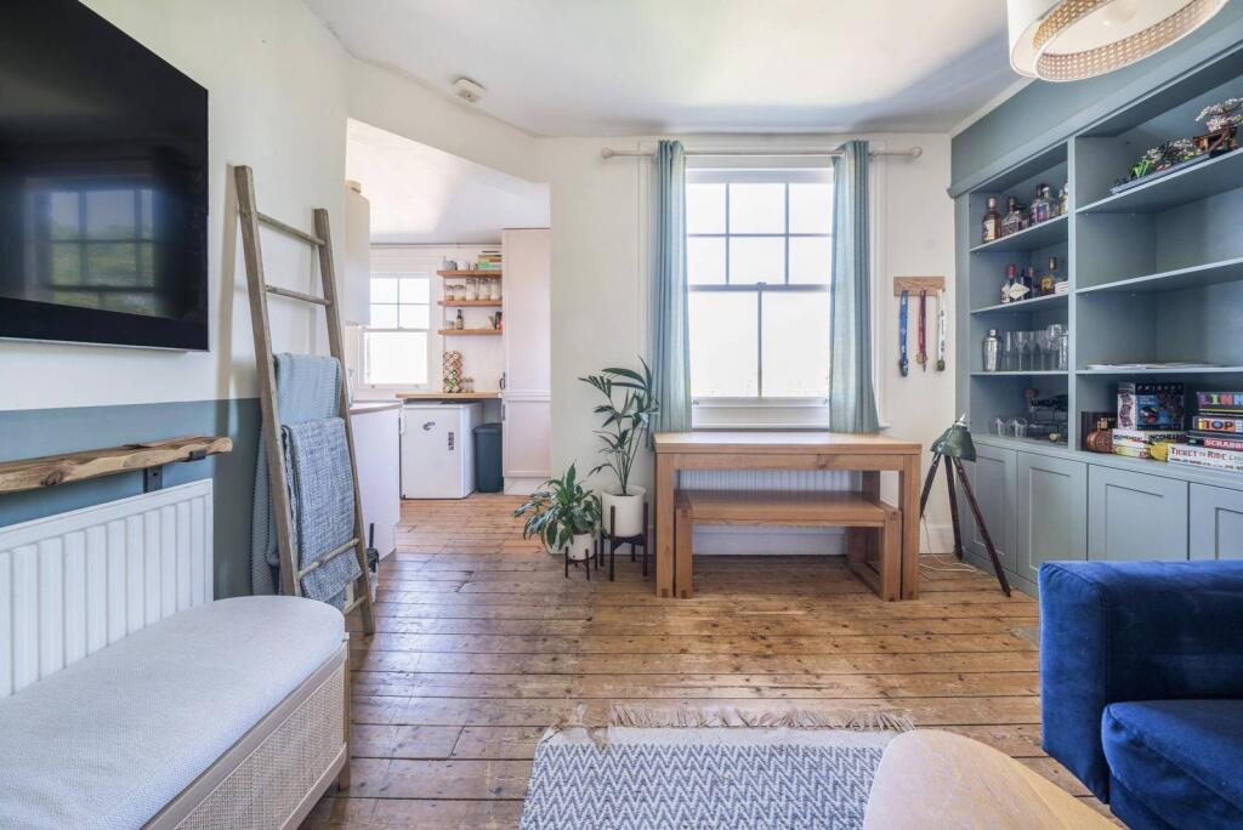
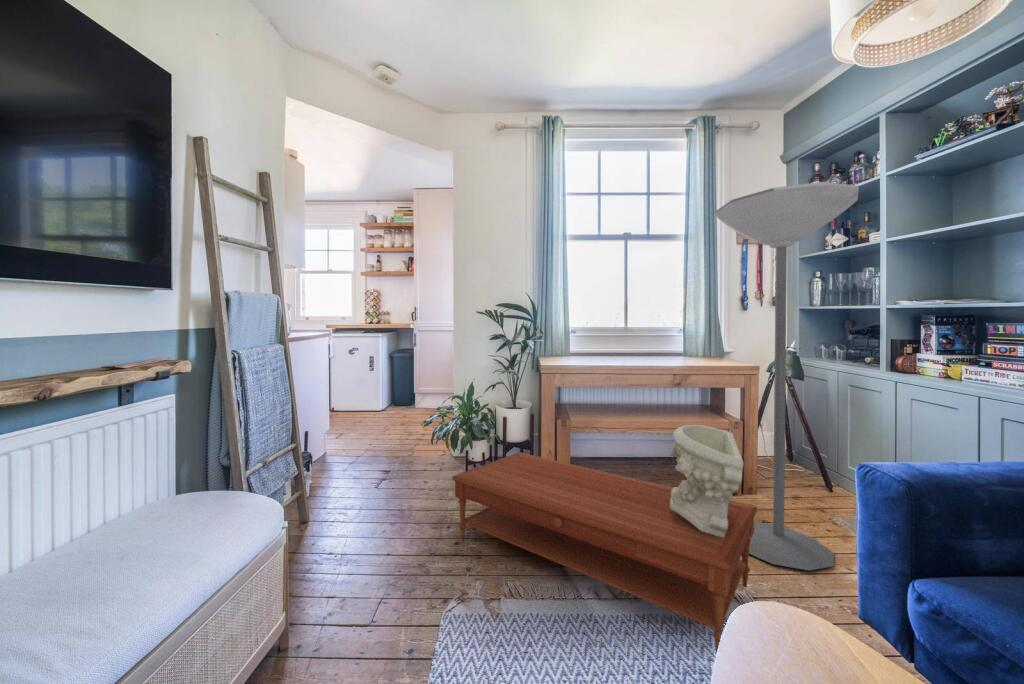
+ floor lamp (780, 375)
+ coffee table (589, 525)
+ decorative bowl (698, 476)
